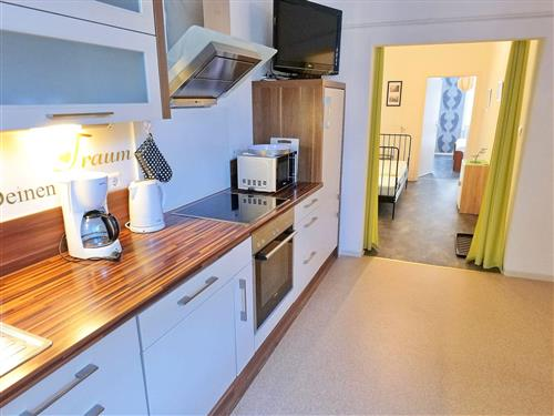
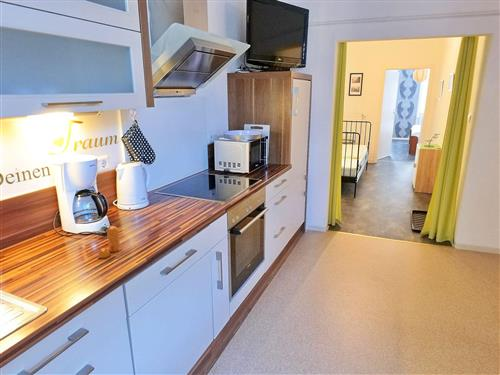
+ pepper shaker (108, 240)
